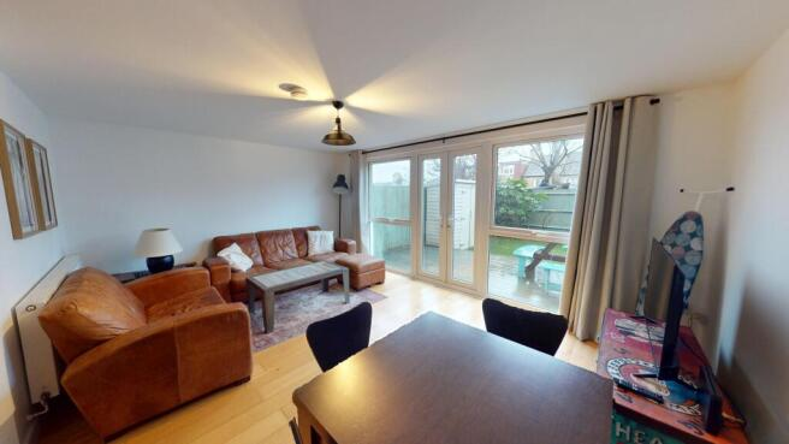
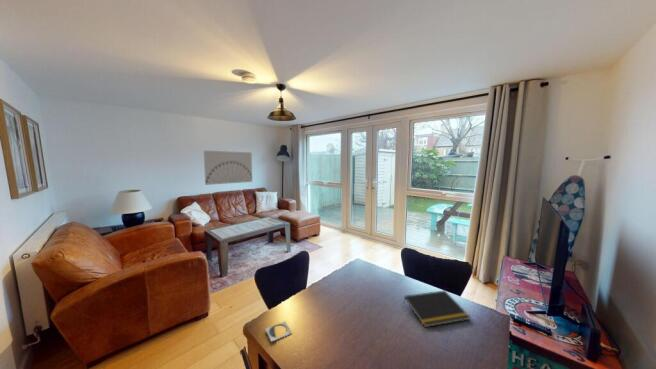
+ wall art (229, 167)
+ coaster (274, 331)
+ notepad (435, 307)
